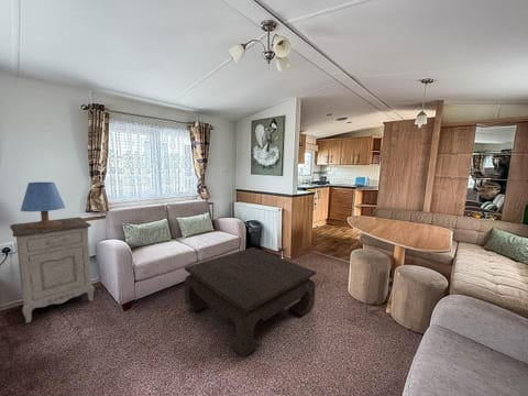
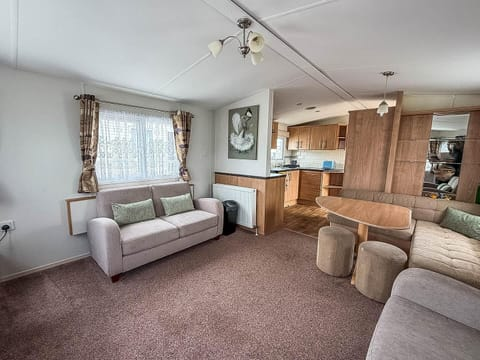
- coffee table (249, 288)
- table lamp (43, 204)
- nightstand (56, 265)
